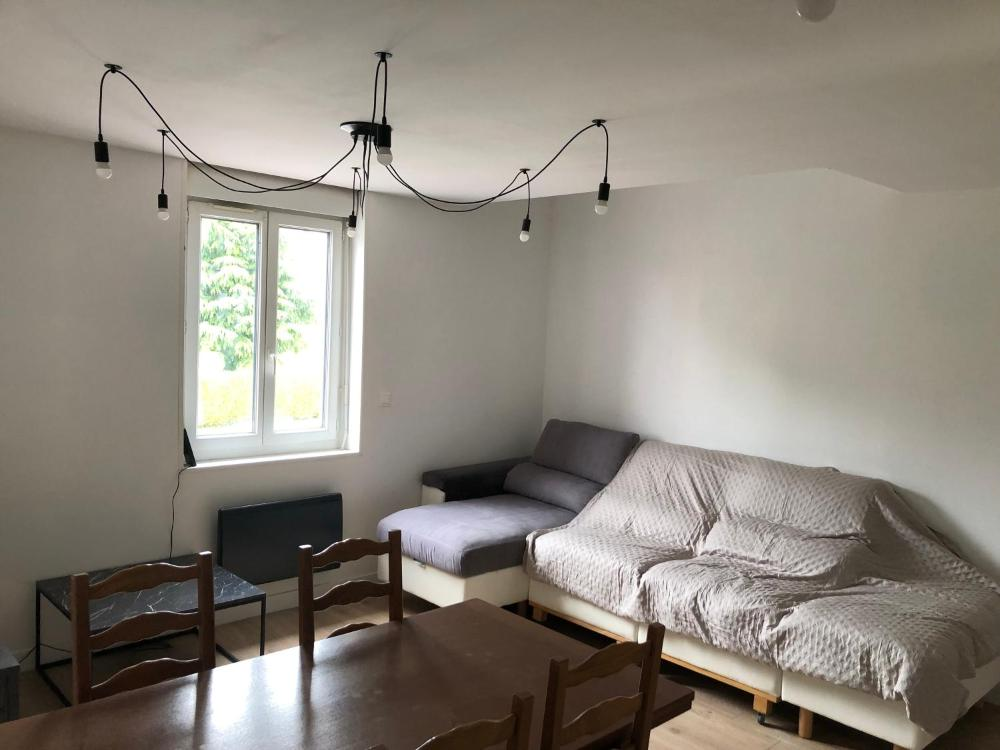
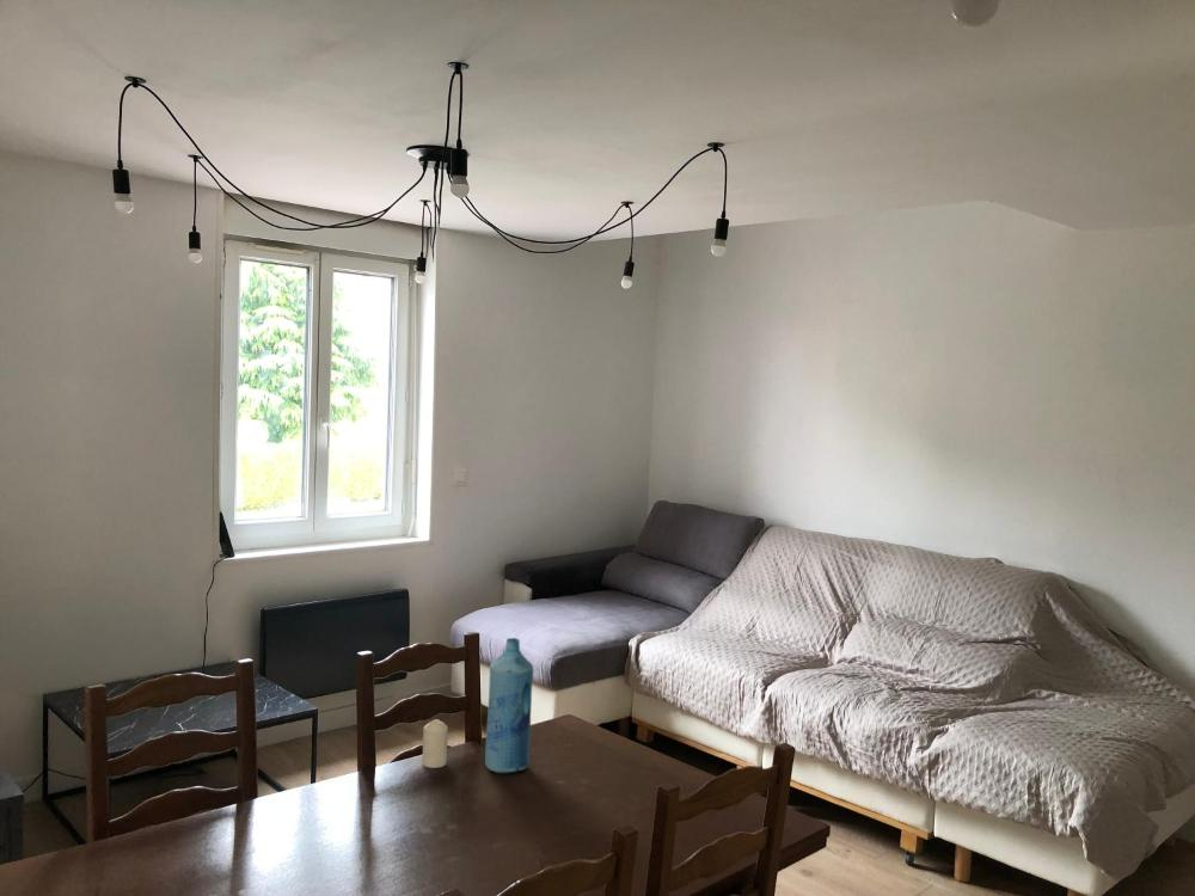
+ bottle (509, 702)
+ candle (435, 742)
